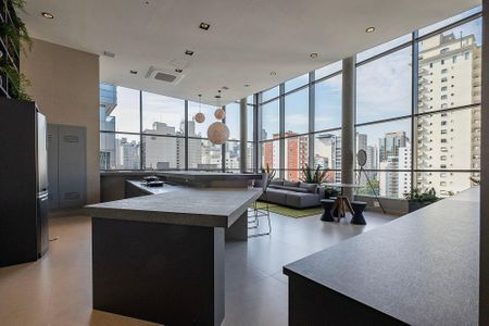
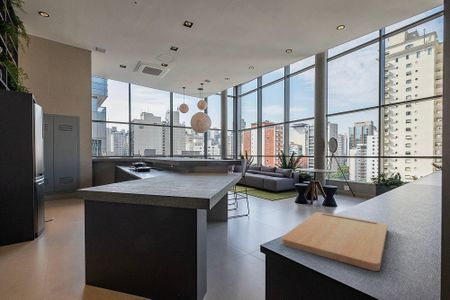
+ cutting board (338, 233)
